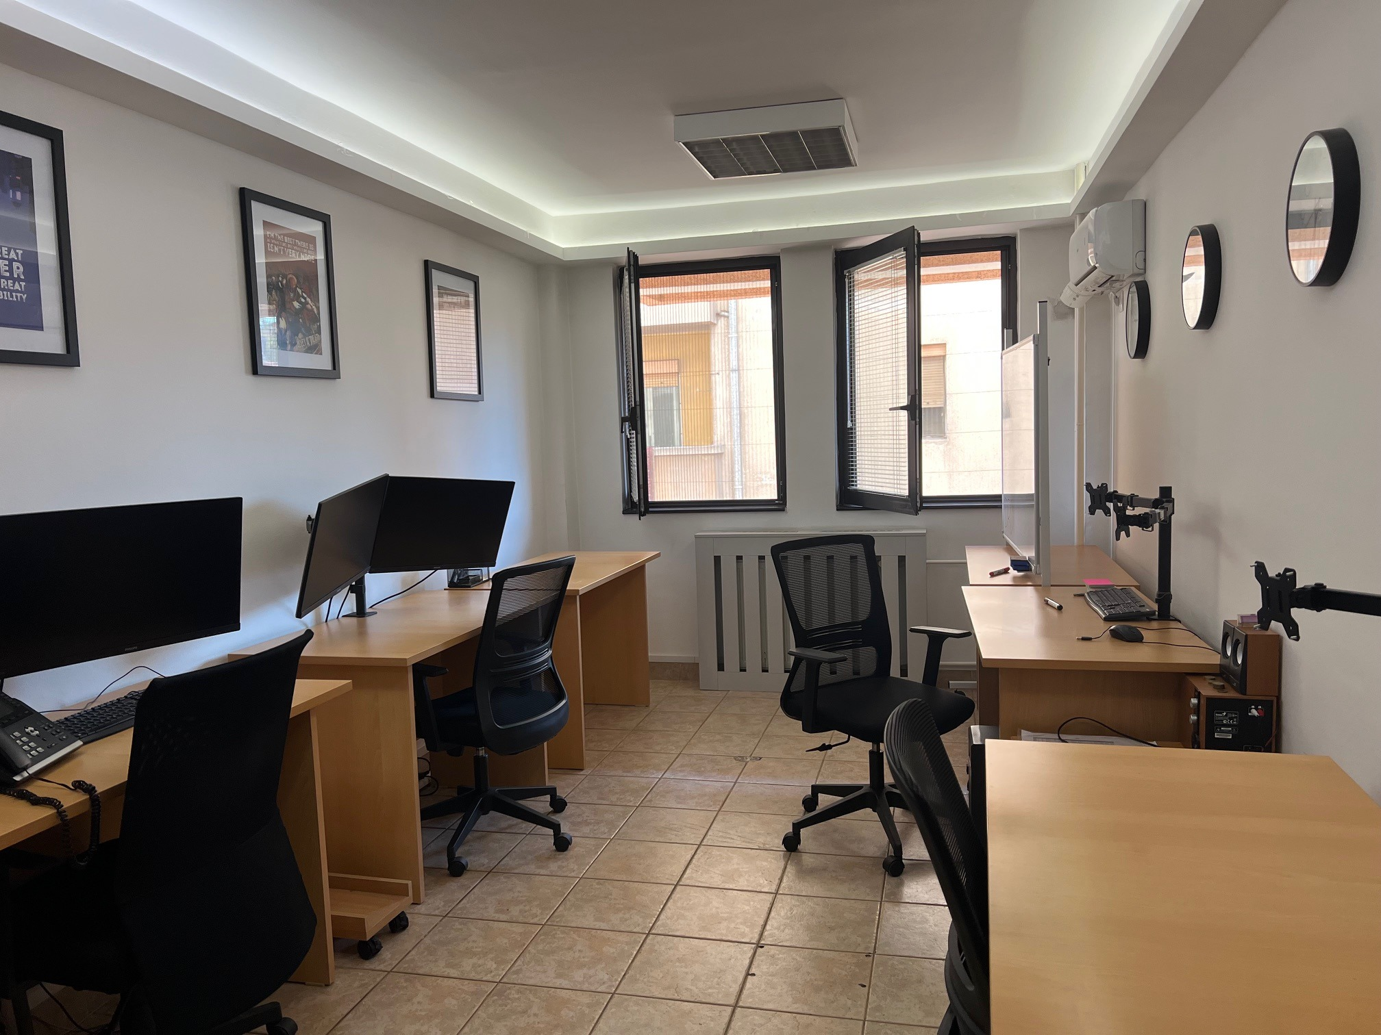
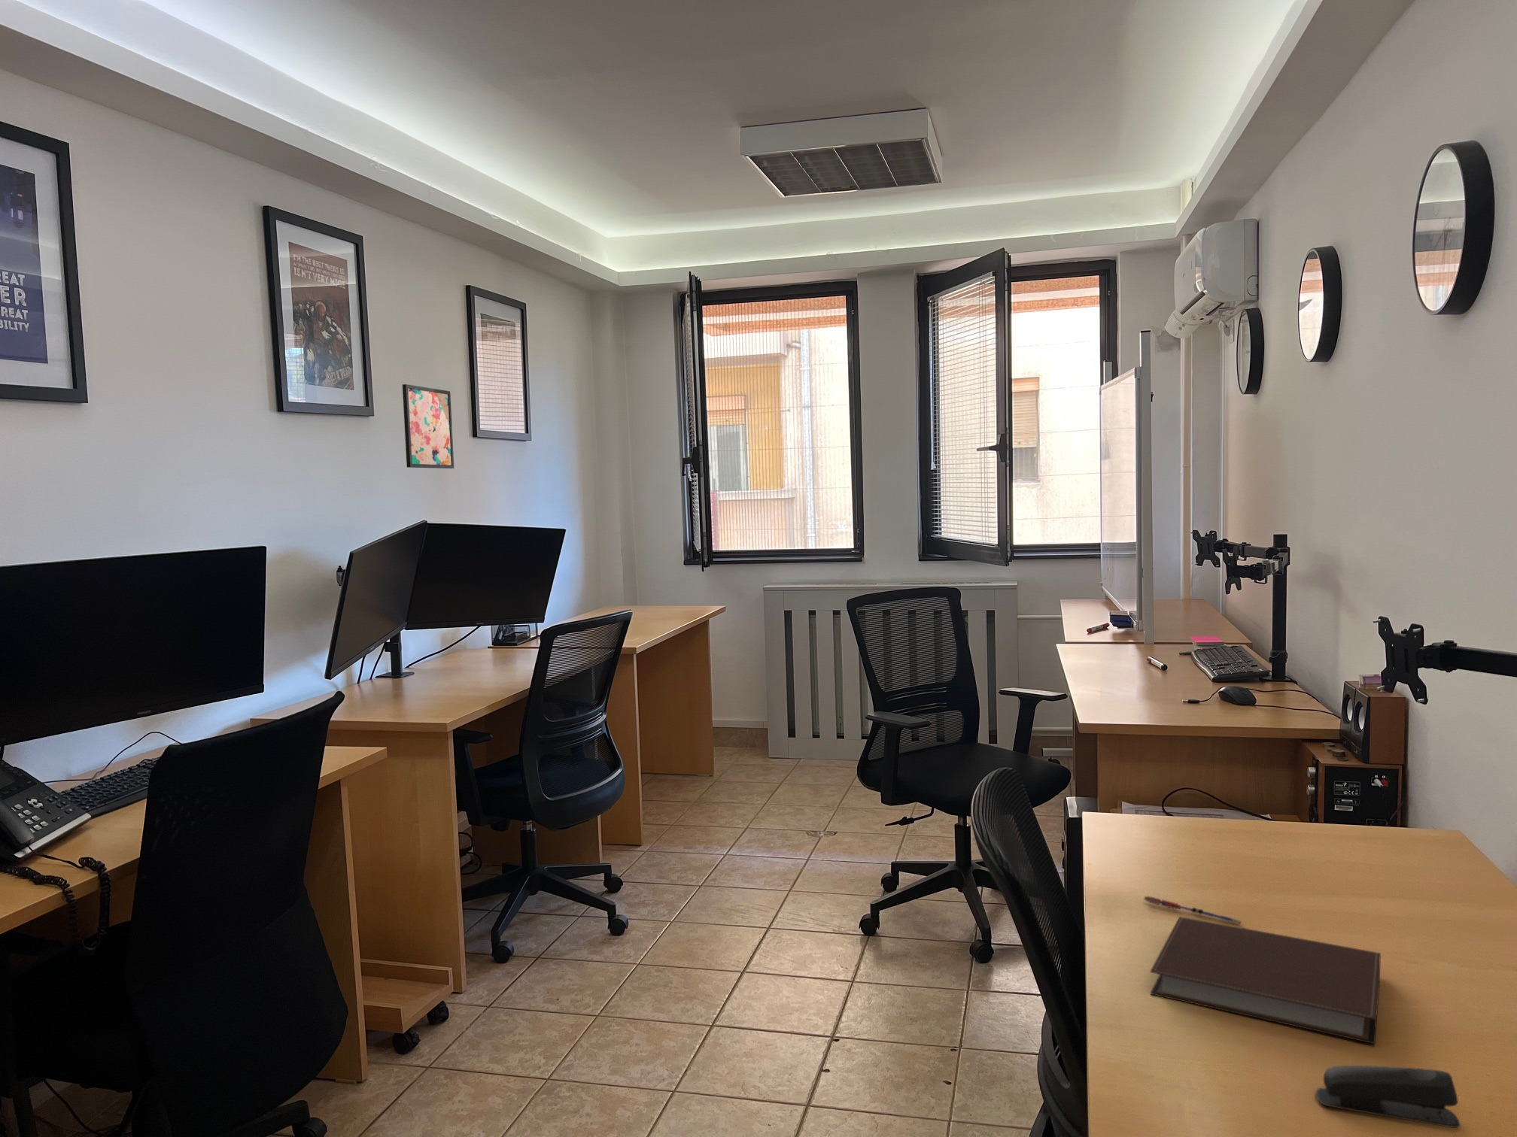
+ notebook (1266, 971)
+ pen (1191, 909)
+ wall art (429, 428)
+ stapler (1386, 1087)
